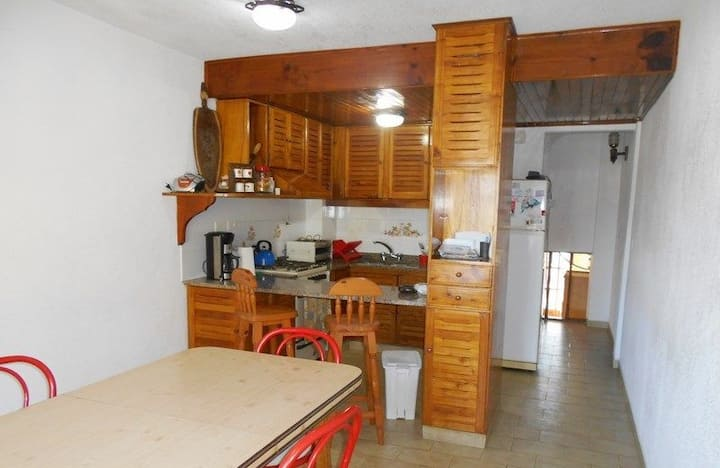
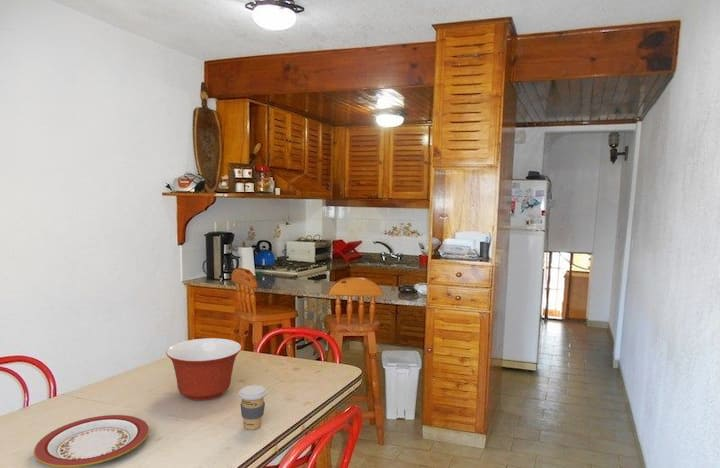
+ coffee cup (252, 407)
+ mixing bowl (204, 370)
+ plate (94, 441)
